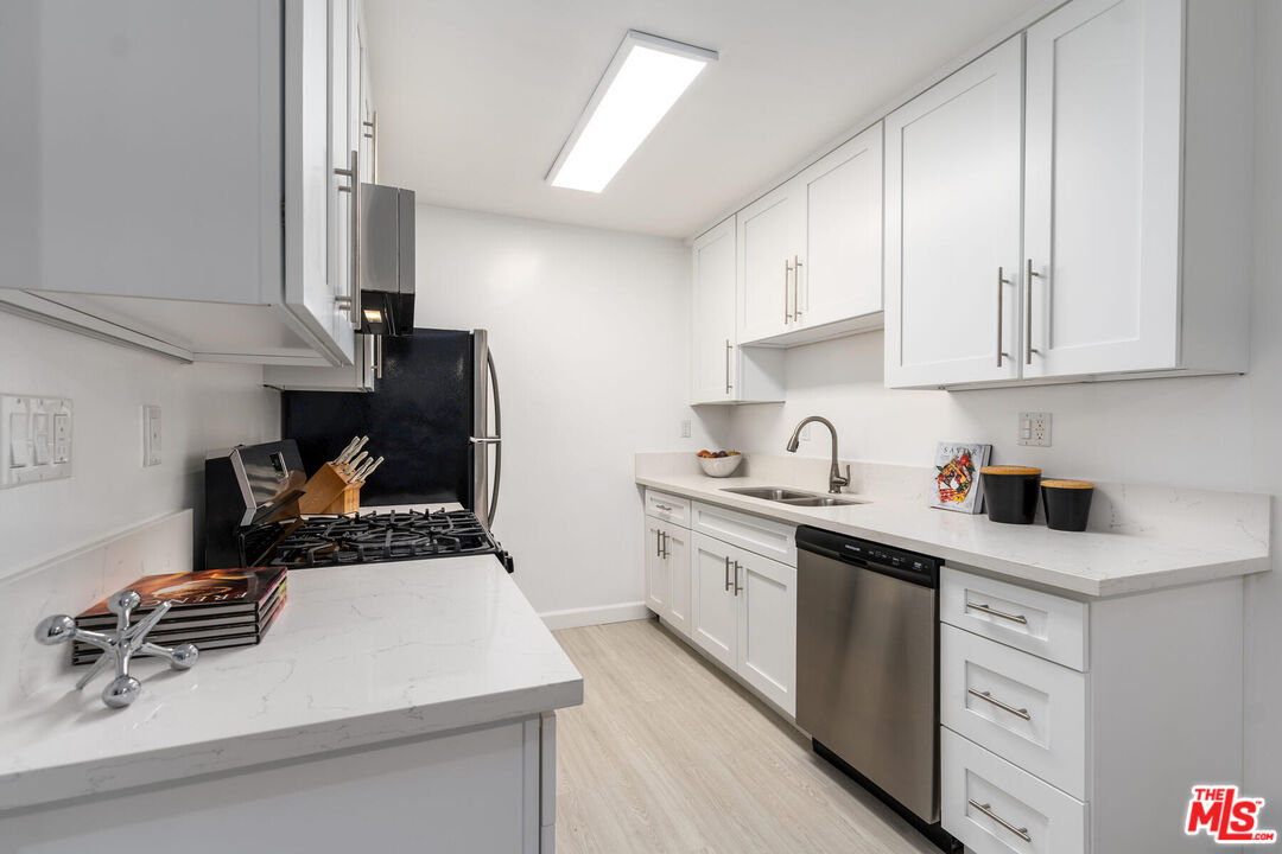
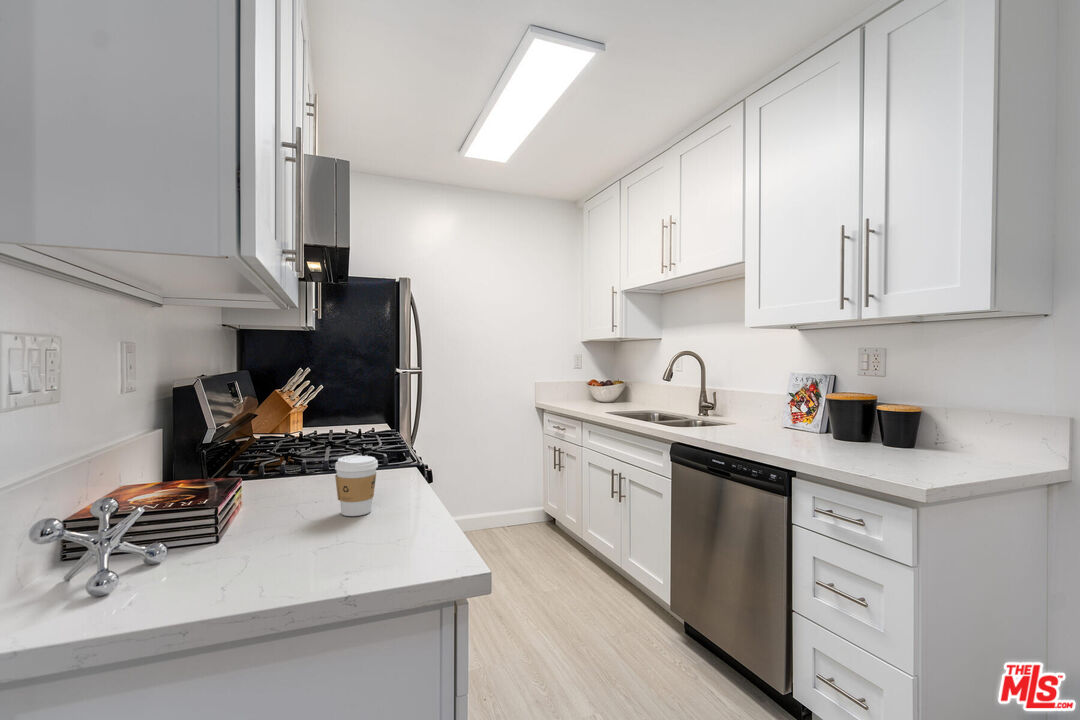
+ coffee cup (356, 484)
